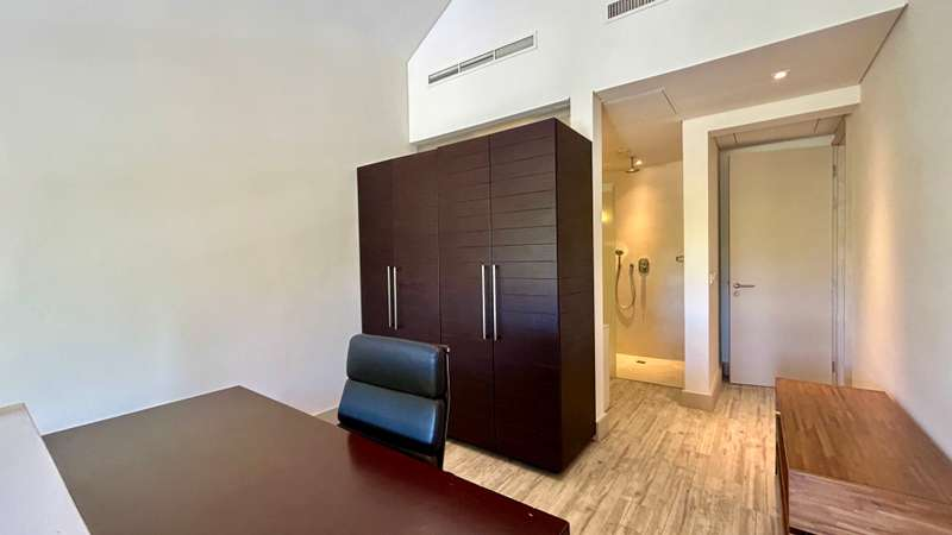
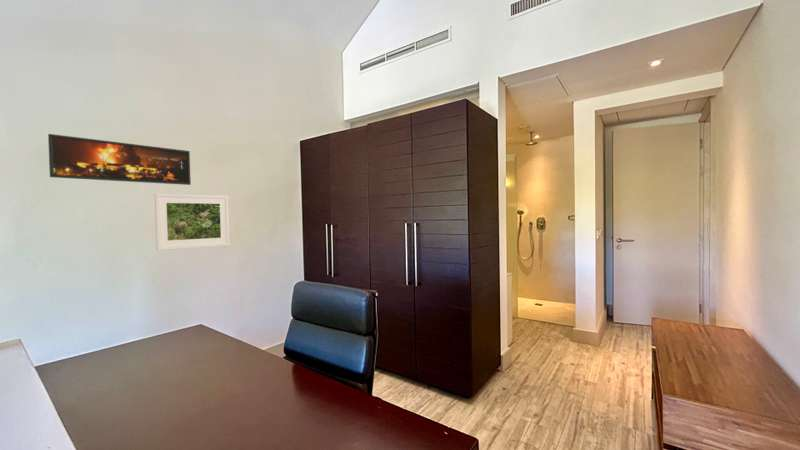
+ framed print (128, 162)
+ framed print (194, 221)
